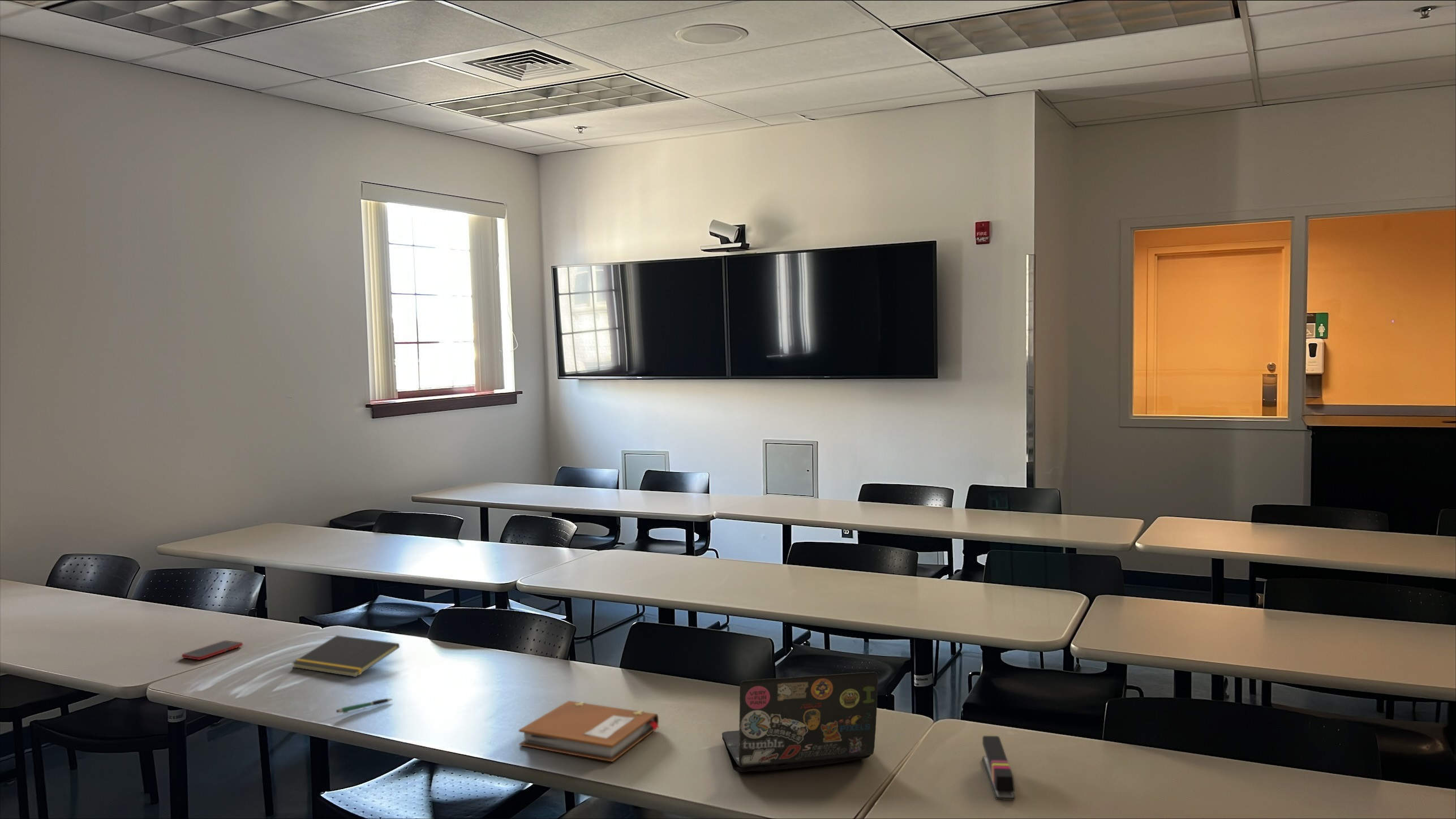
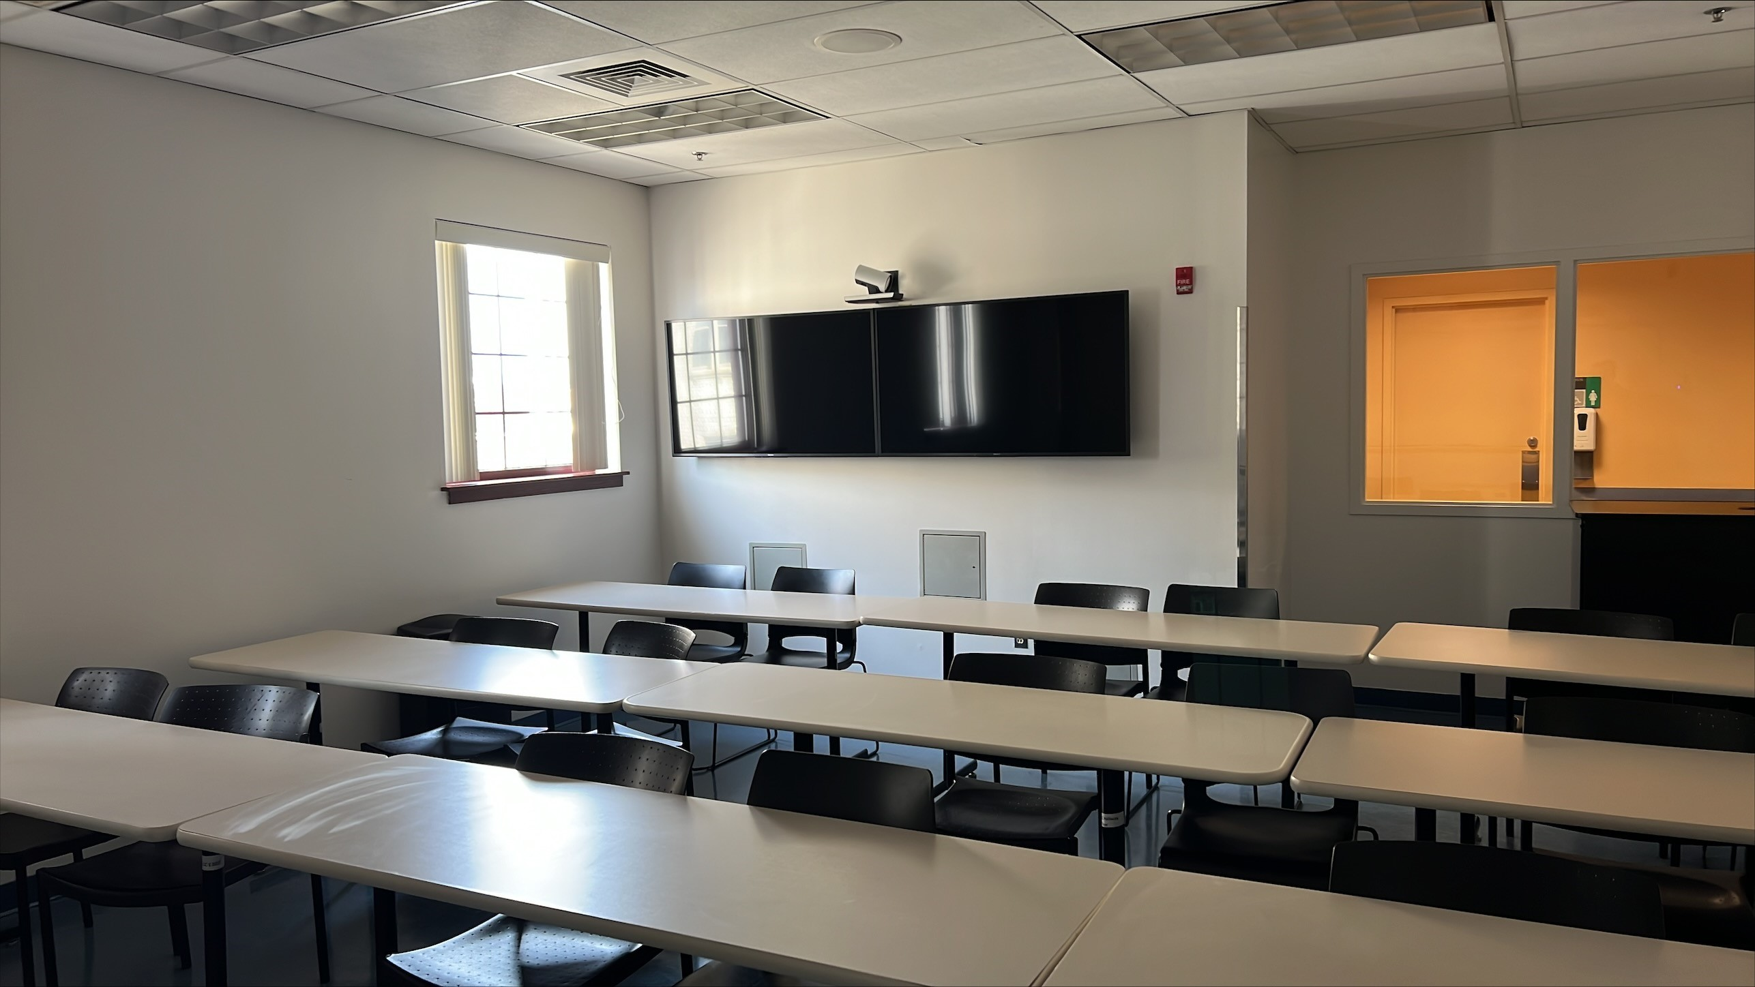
- pen (365, 705)
- laptop (796, 706)
- notebook (593, 729)
- notepad (346, 655)
- stapler (998, 766)
- cell phone (213, 650)
